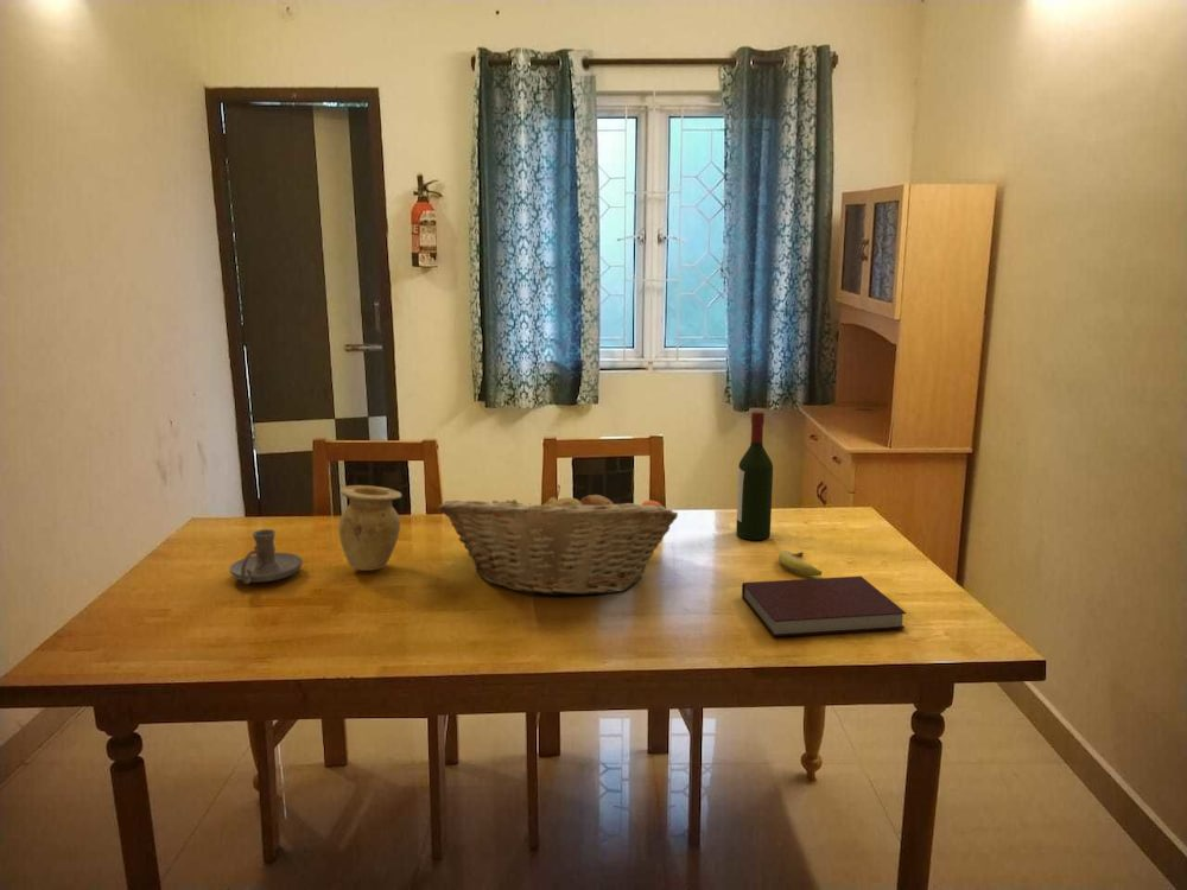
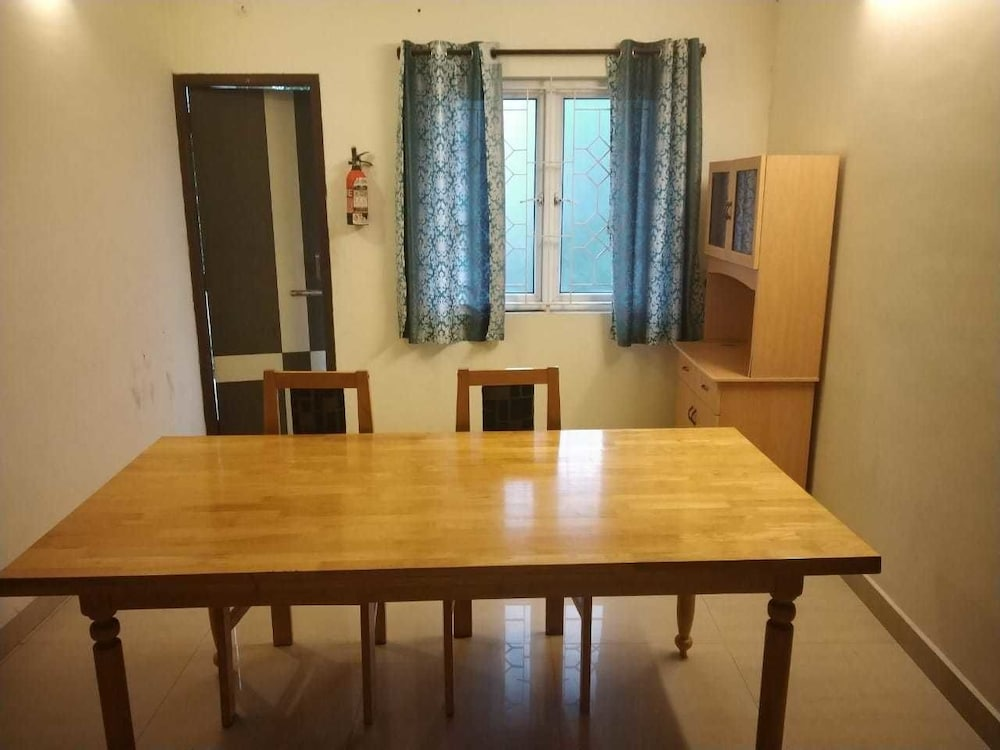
- vase (372, 527)
- wine bottle (755, 473)
- candle holder (261, 557)
- fruit basket (558, 528)
- fruit (796, 560)
- notebook (819, 604)
